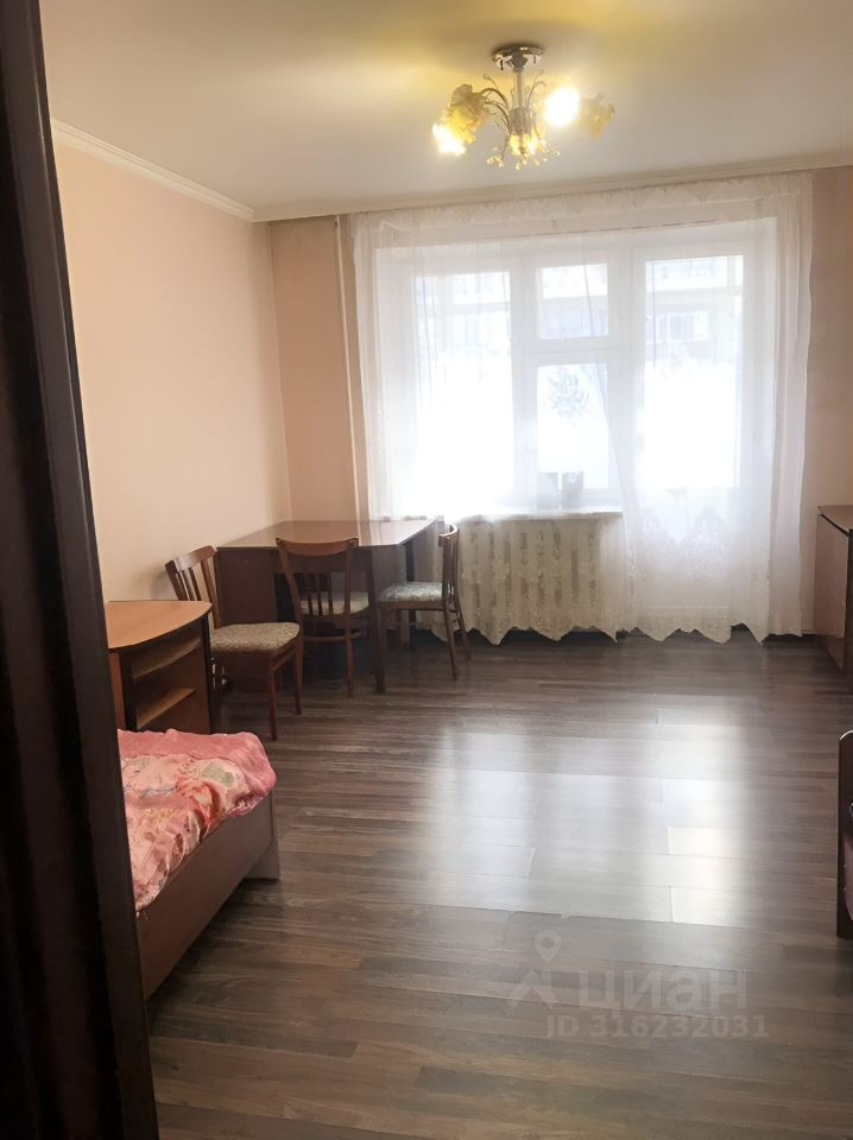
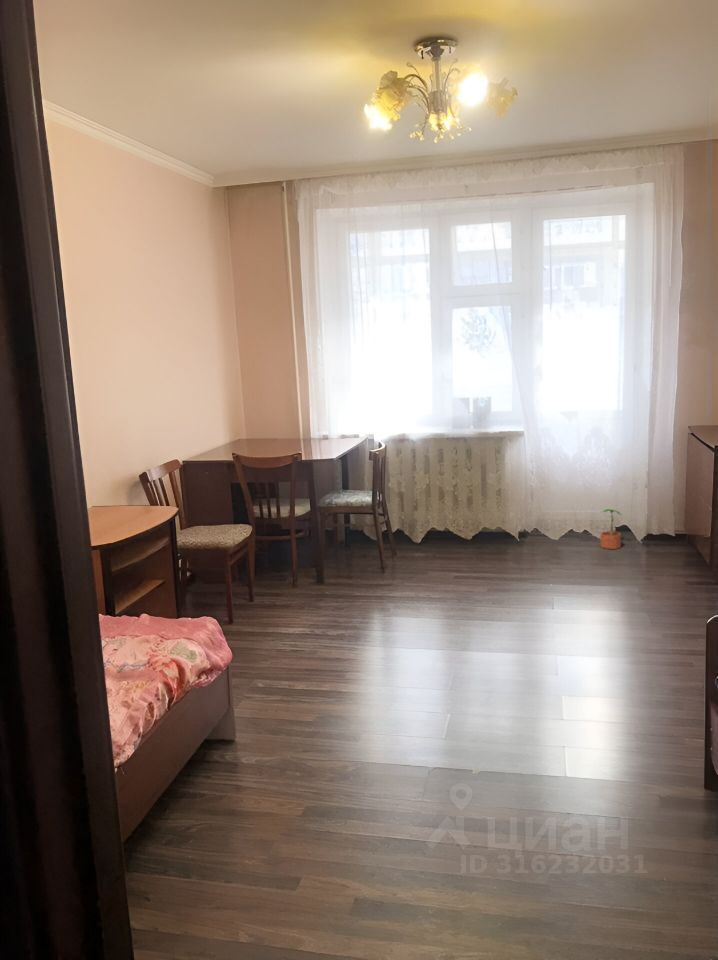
+ potted plant (611, 527)
